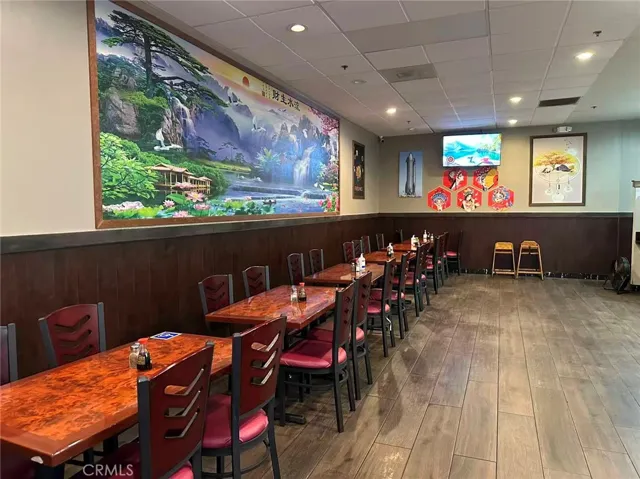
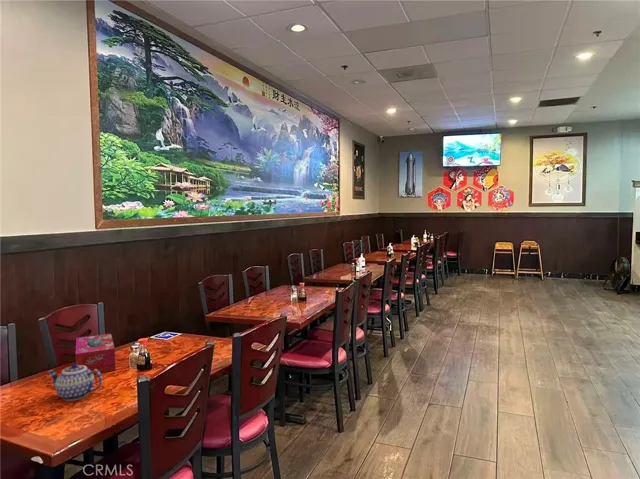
+ tissue box (95, 353)
+ teapot (74, 379)
